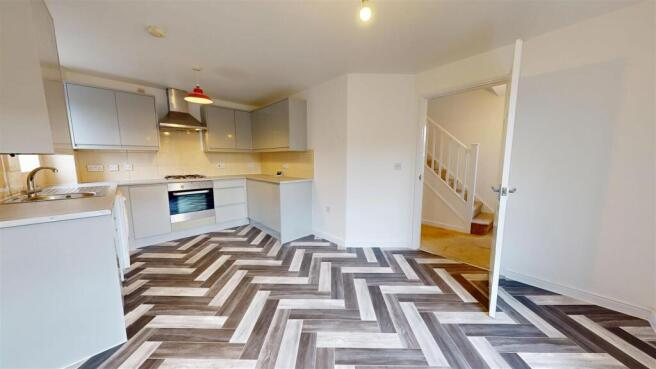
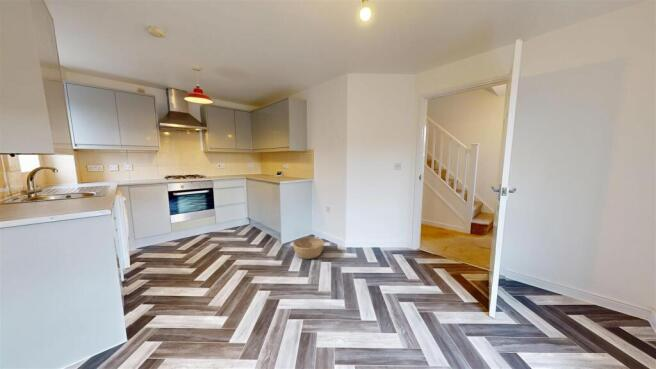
+ basket (308, 248)
